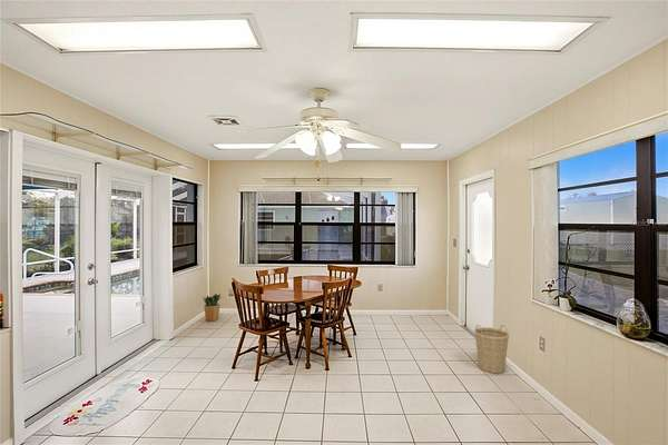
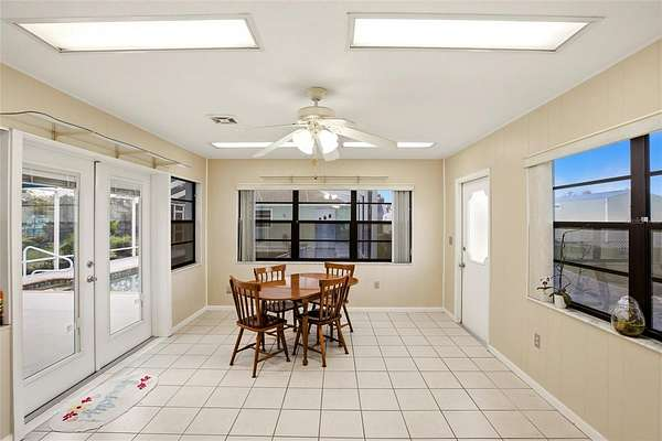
- basket (491, 346)
- potted plant (213, 306)
